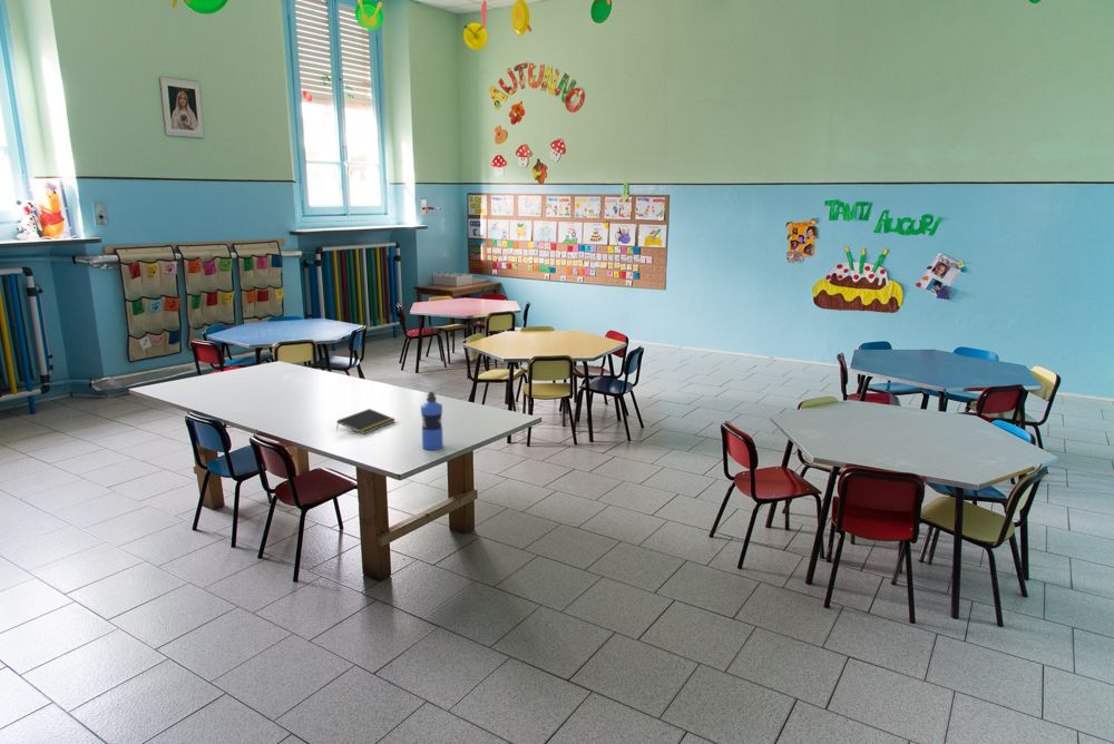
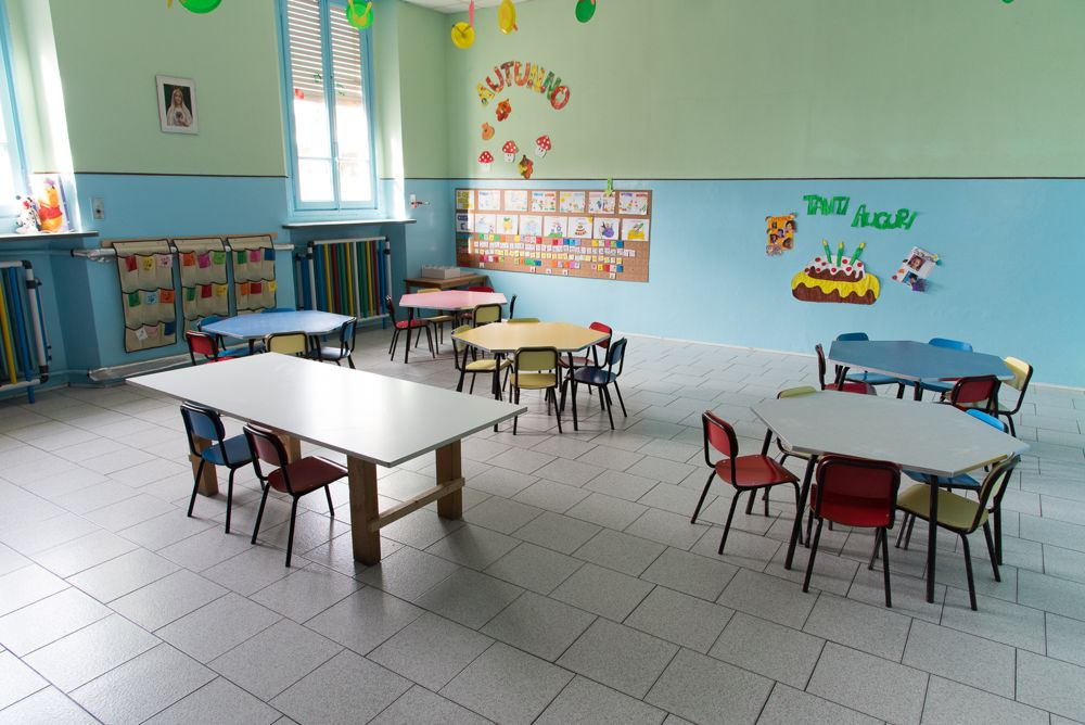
- water bottle (431, 419)
- notepad (367, 421)
